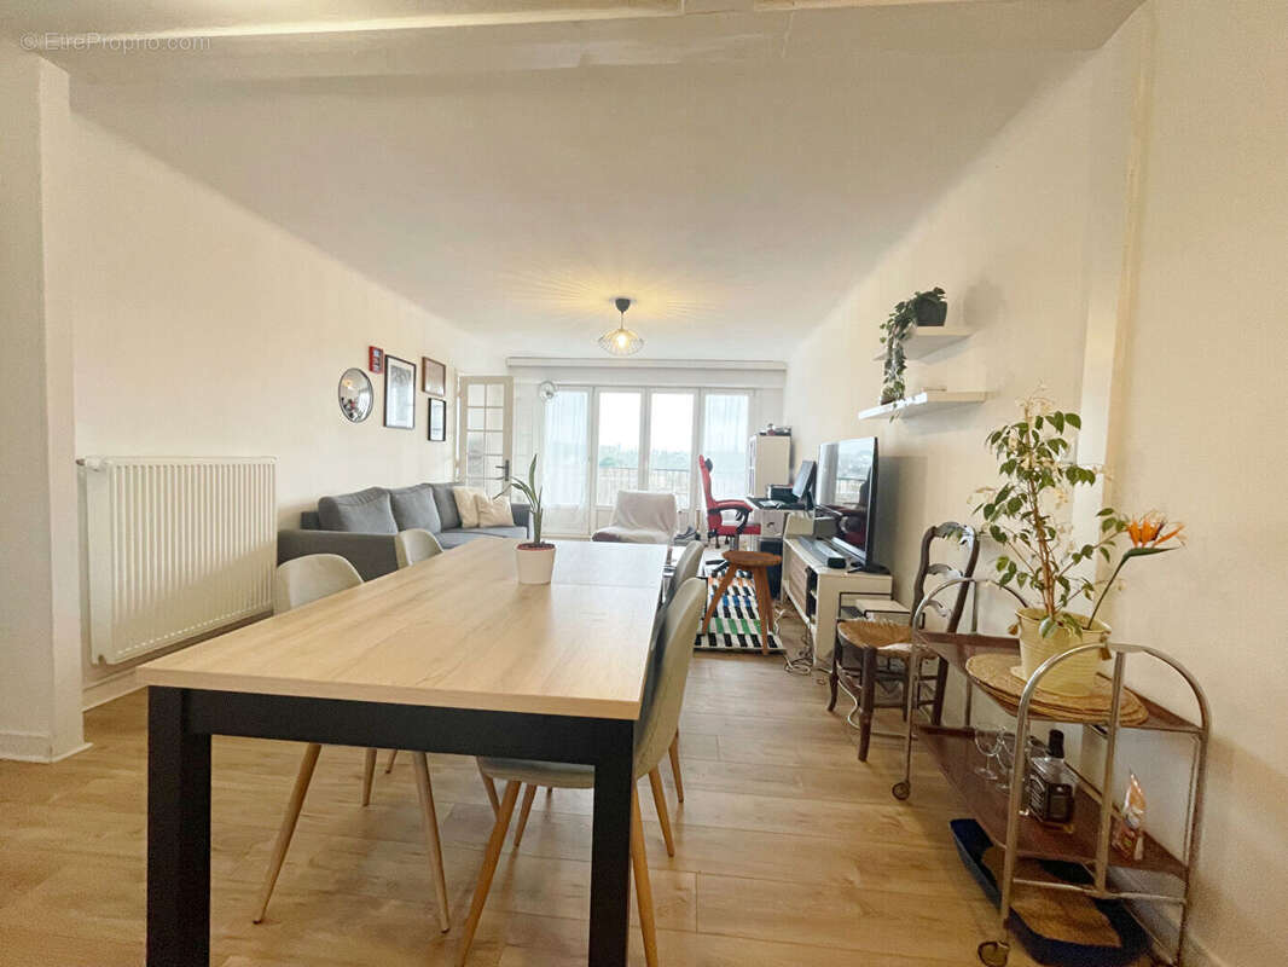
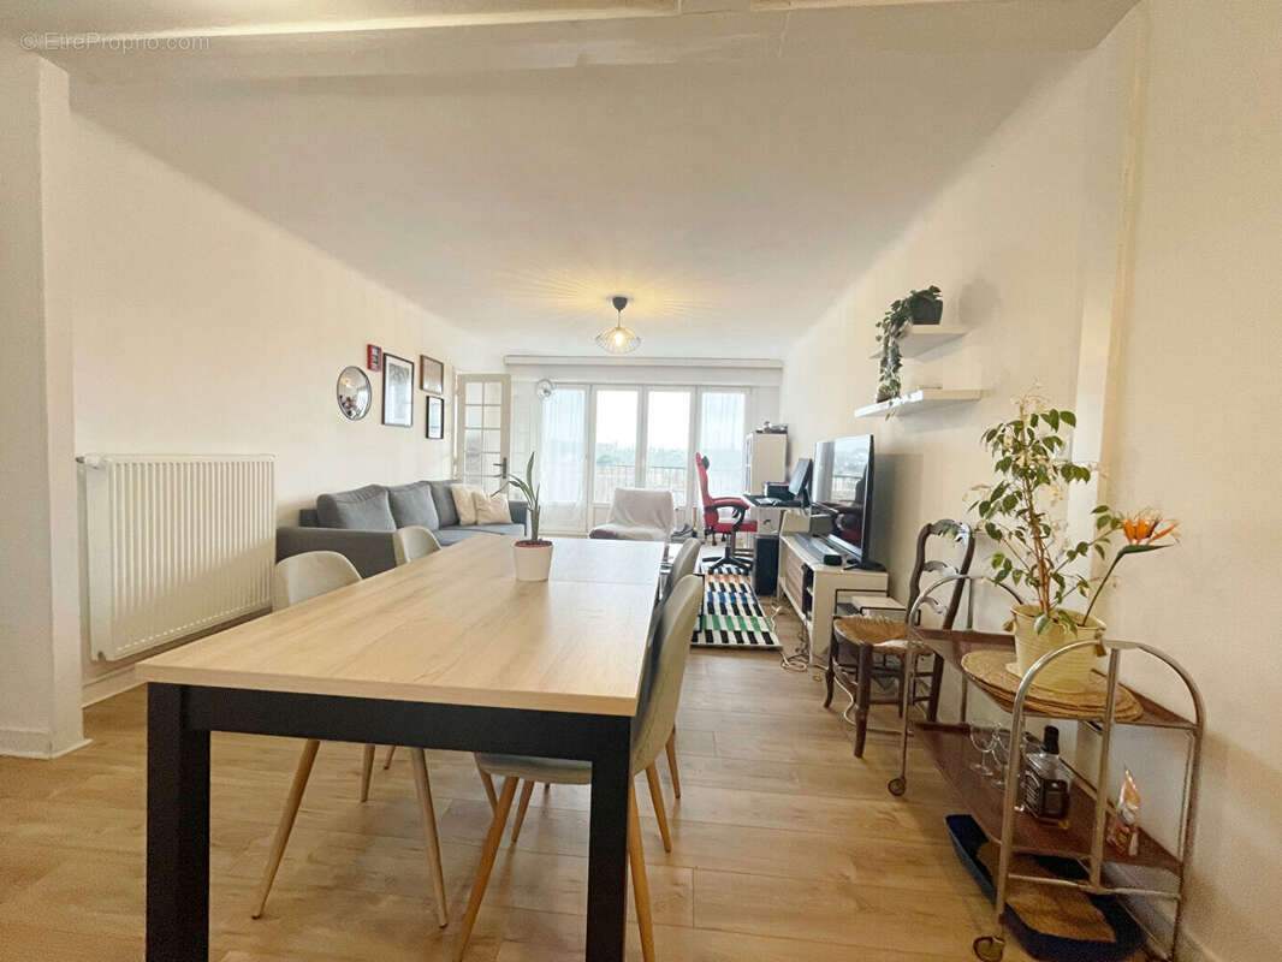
- stool (756, 598)
